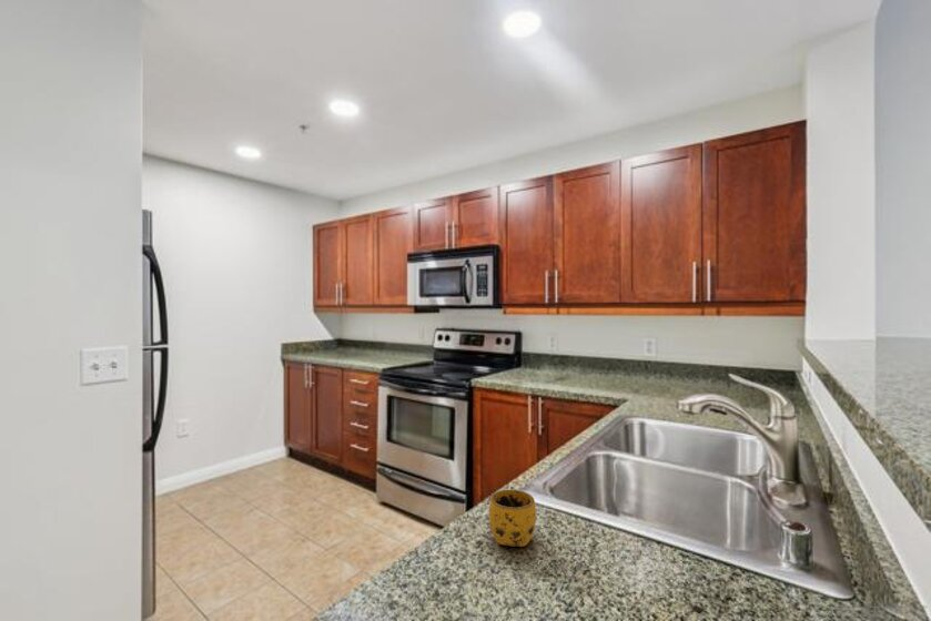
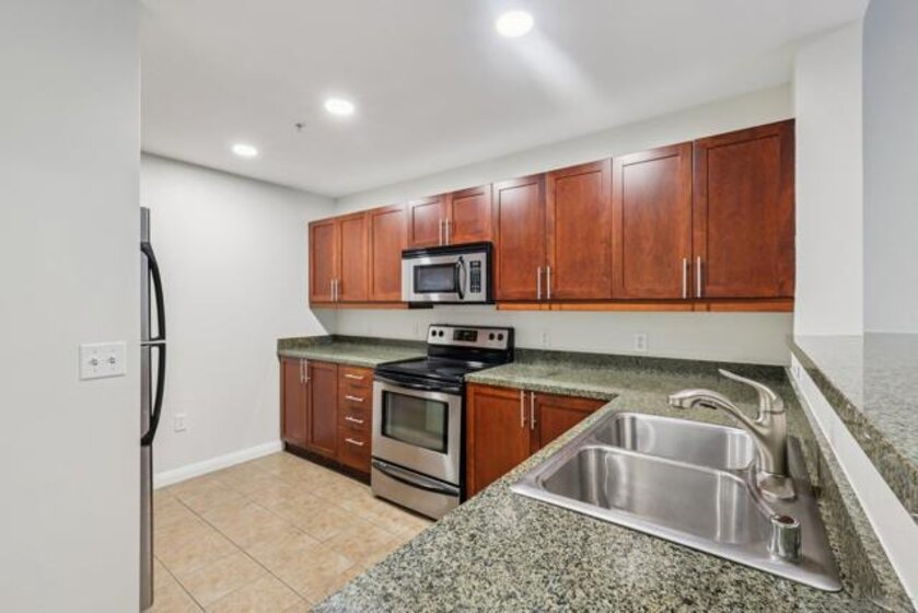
- mug (513, 515)
